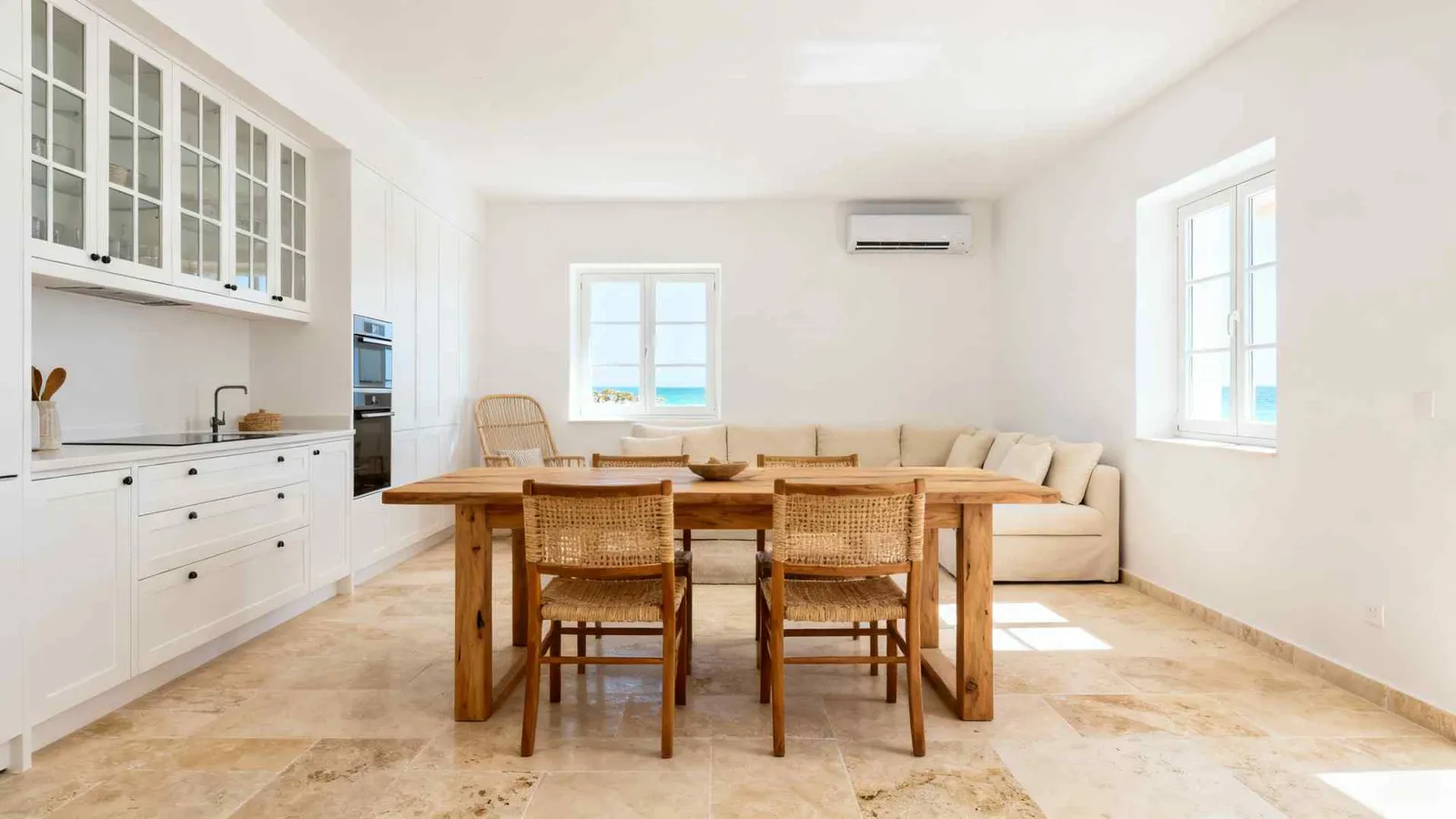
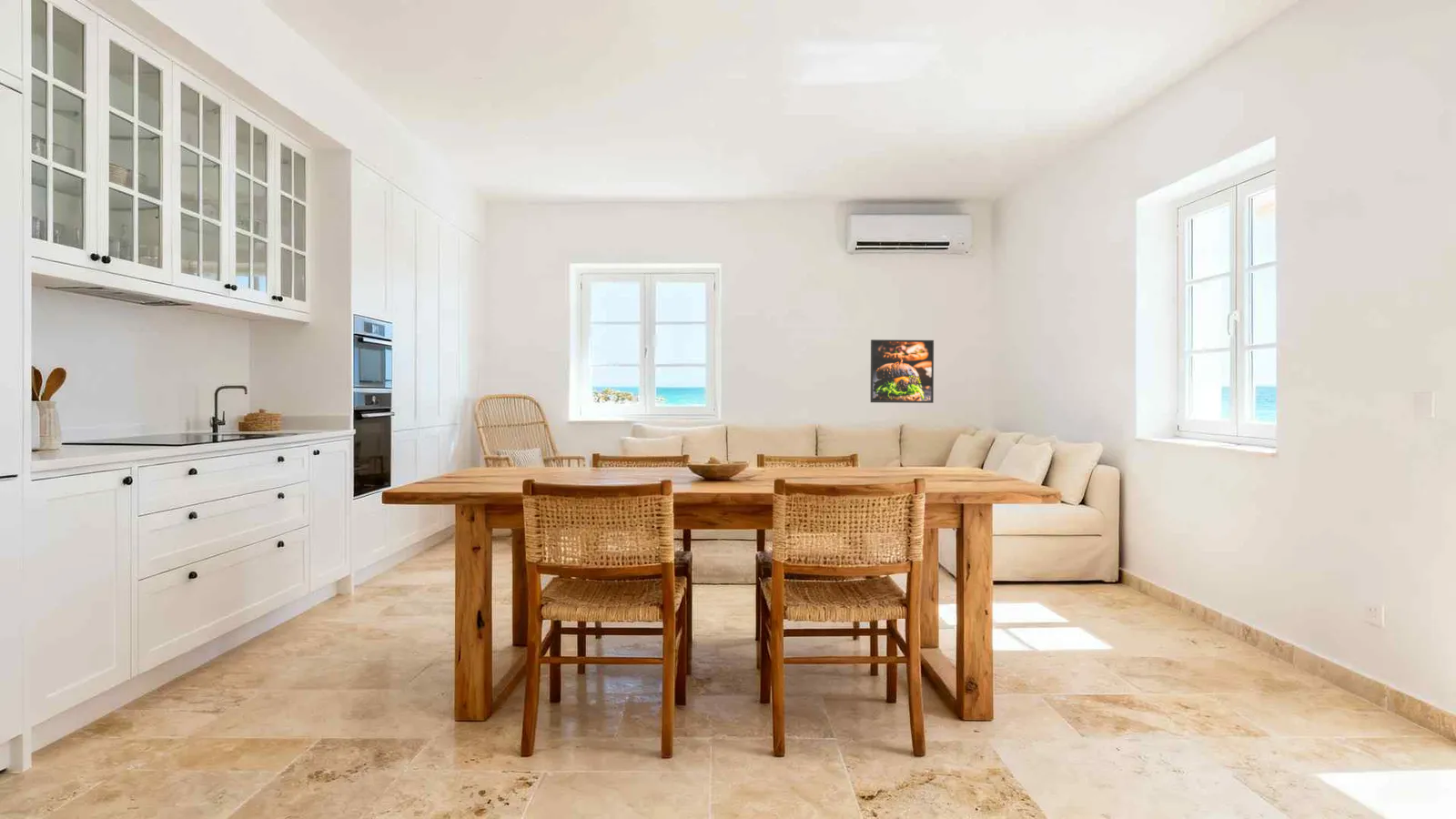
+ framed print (902, 371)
